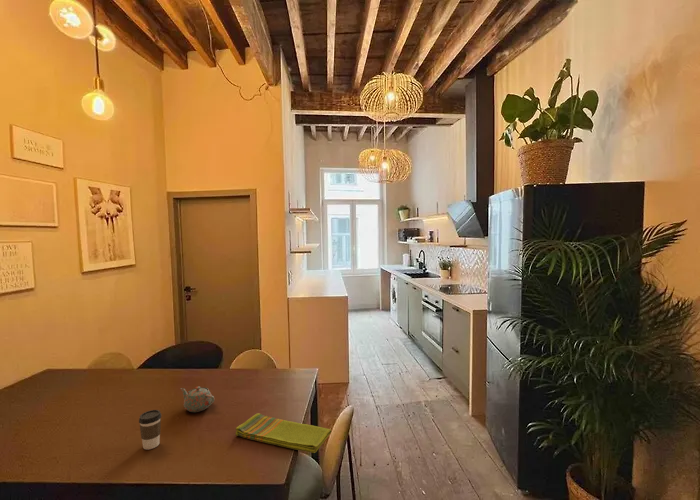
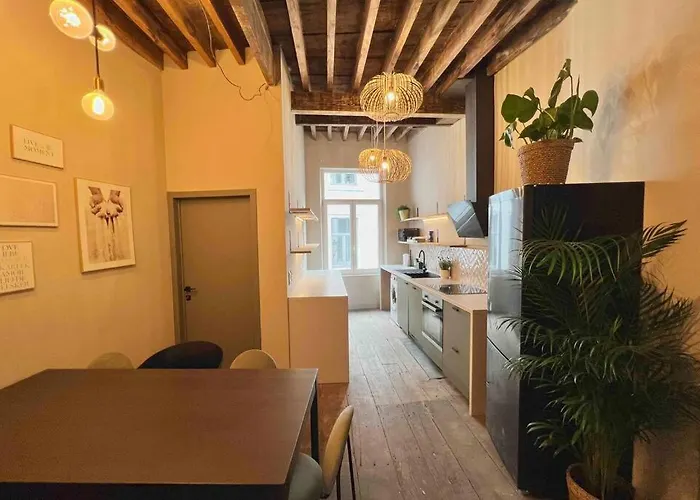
- teapot (197, 397)
- coffee cup (150, 429)
- dish towel (283, 430)
